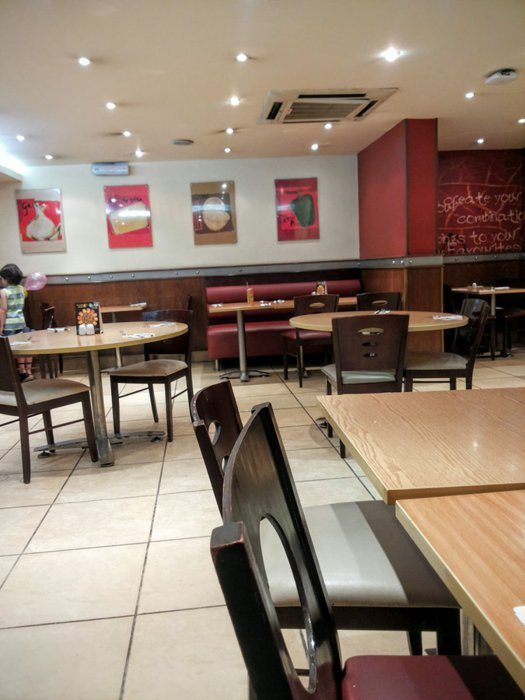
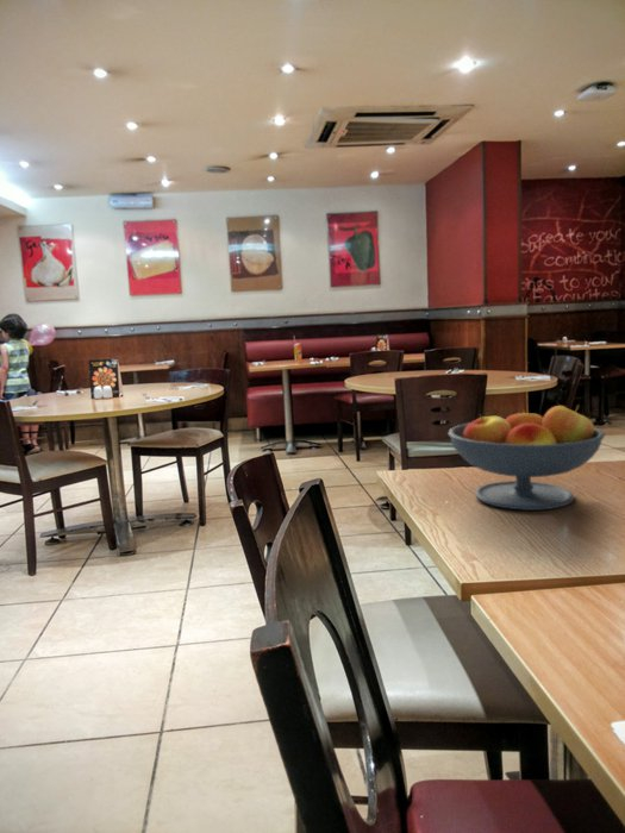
+ fruit bowl (523, 452)
